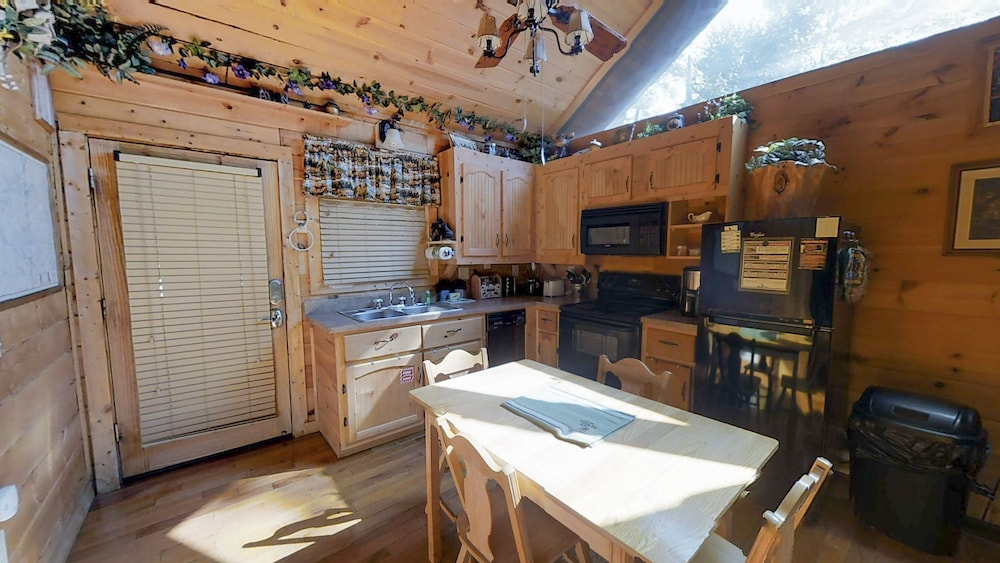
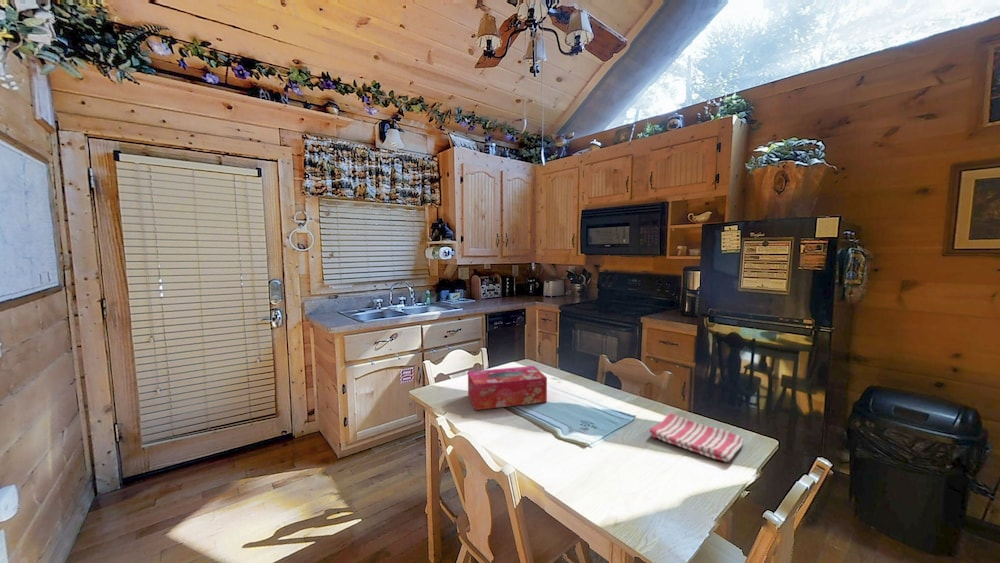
+ dish towel (695, 435)
+ tissue box (506, 386)
